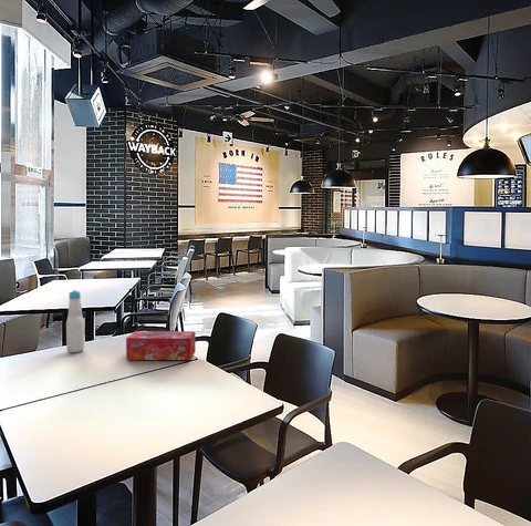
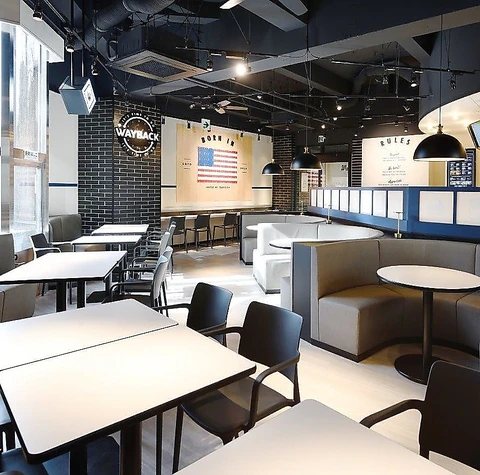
- tissue box (162, 344)
- bottle (75, 320)
